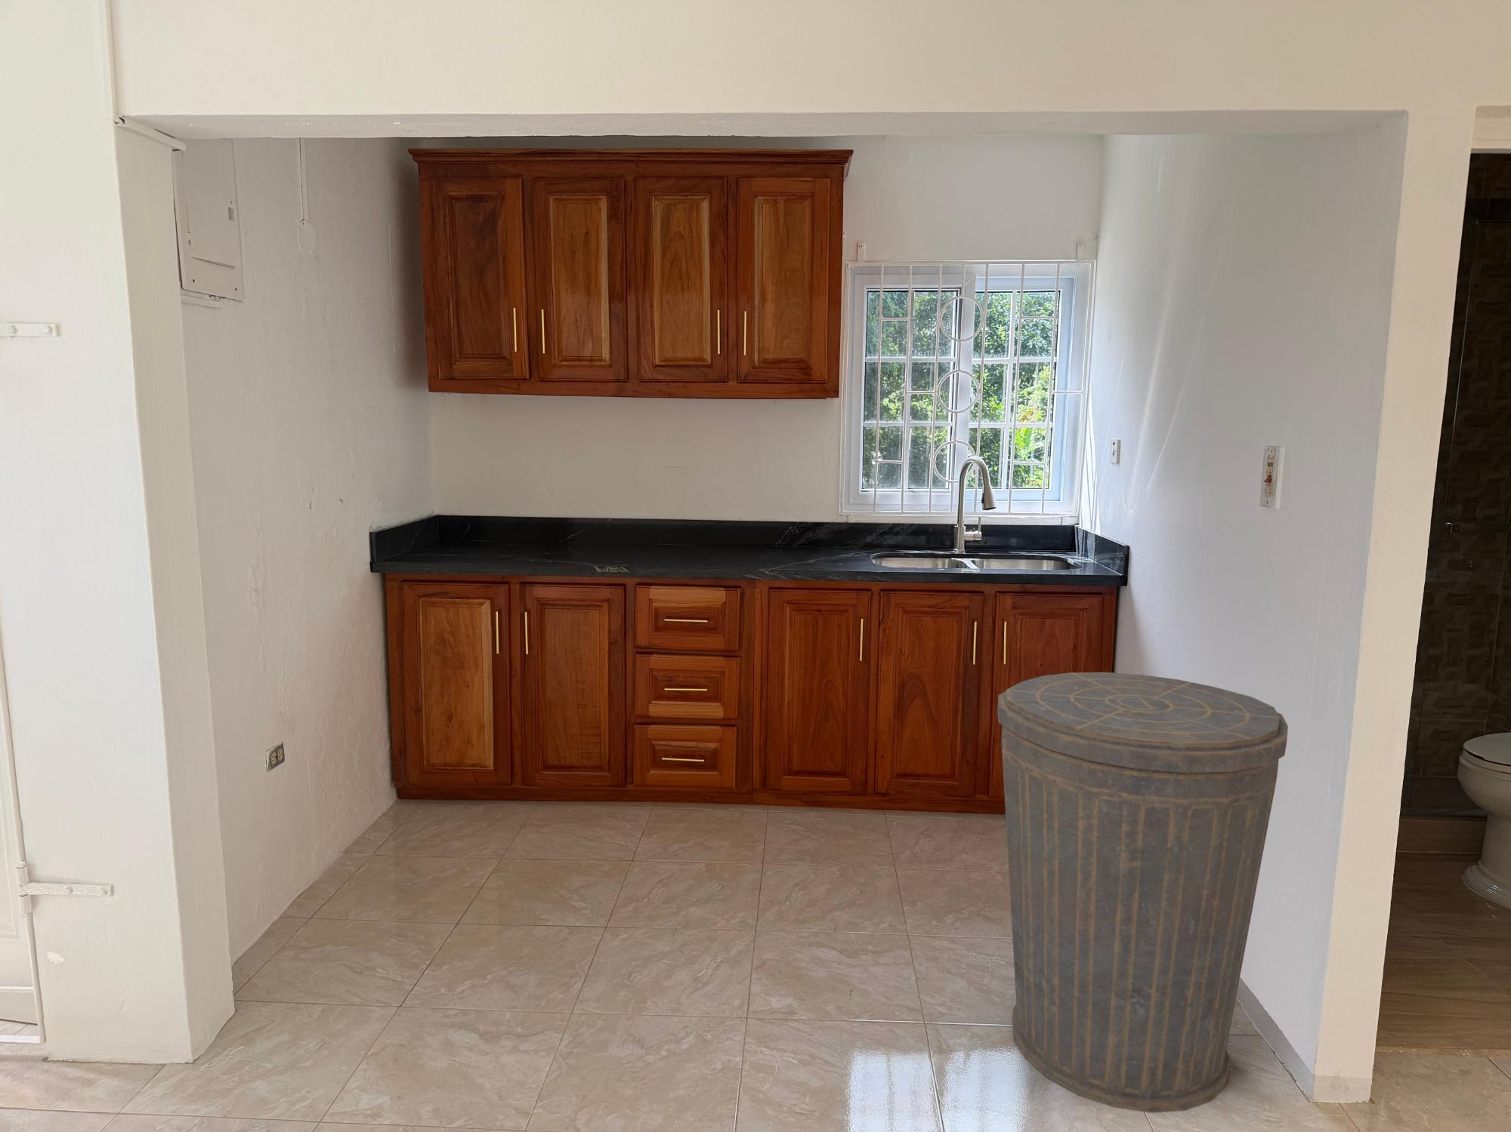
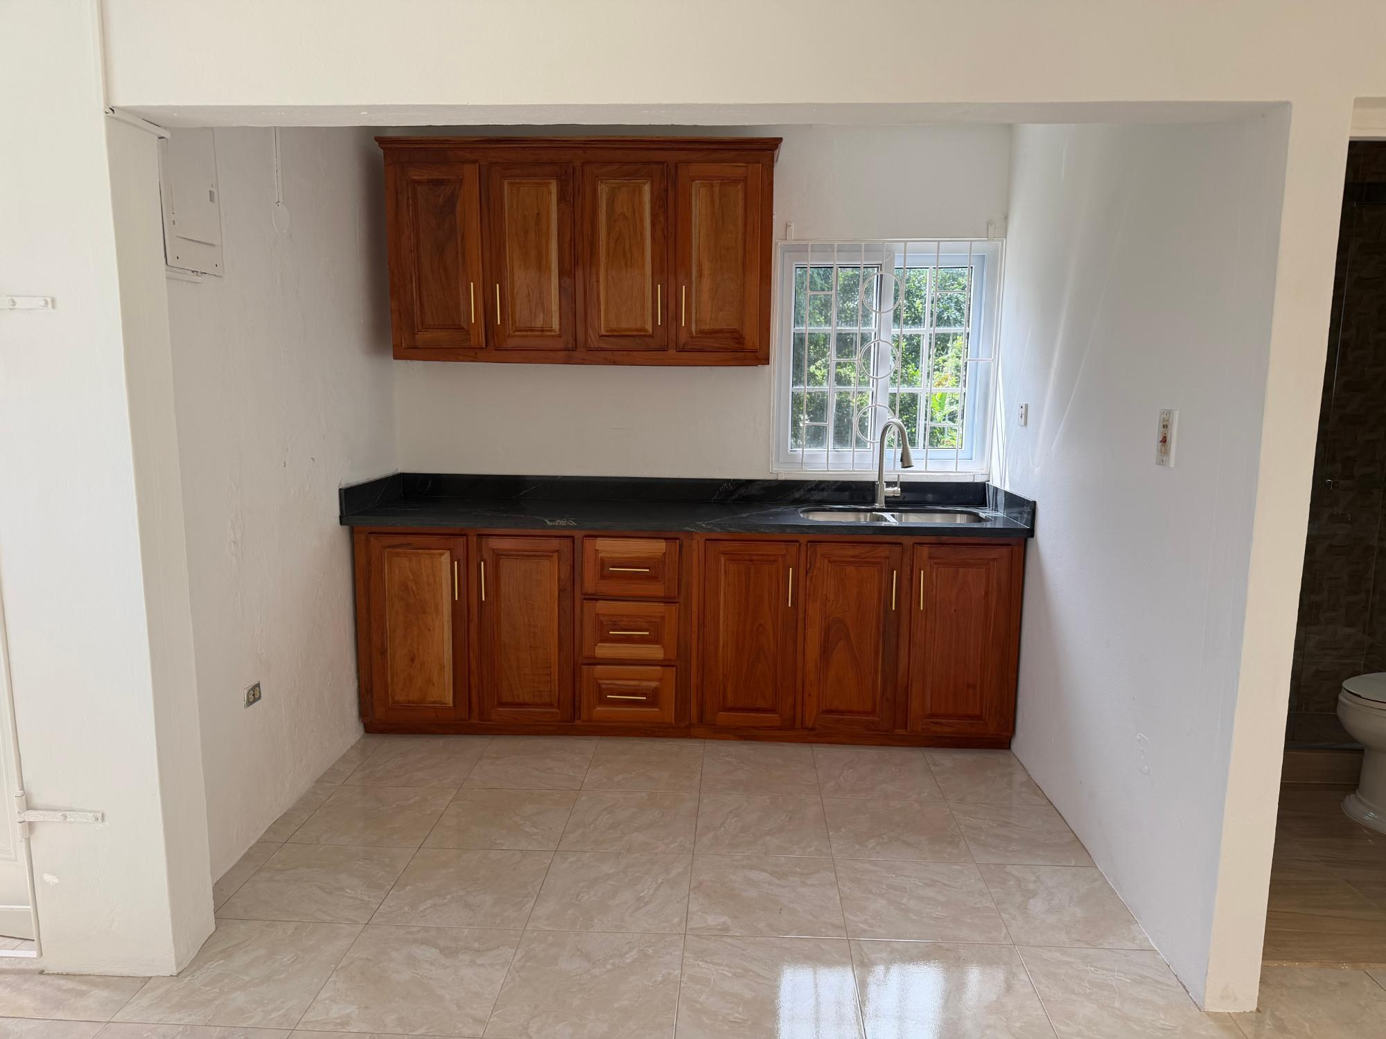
- trash can (1127, 876)
